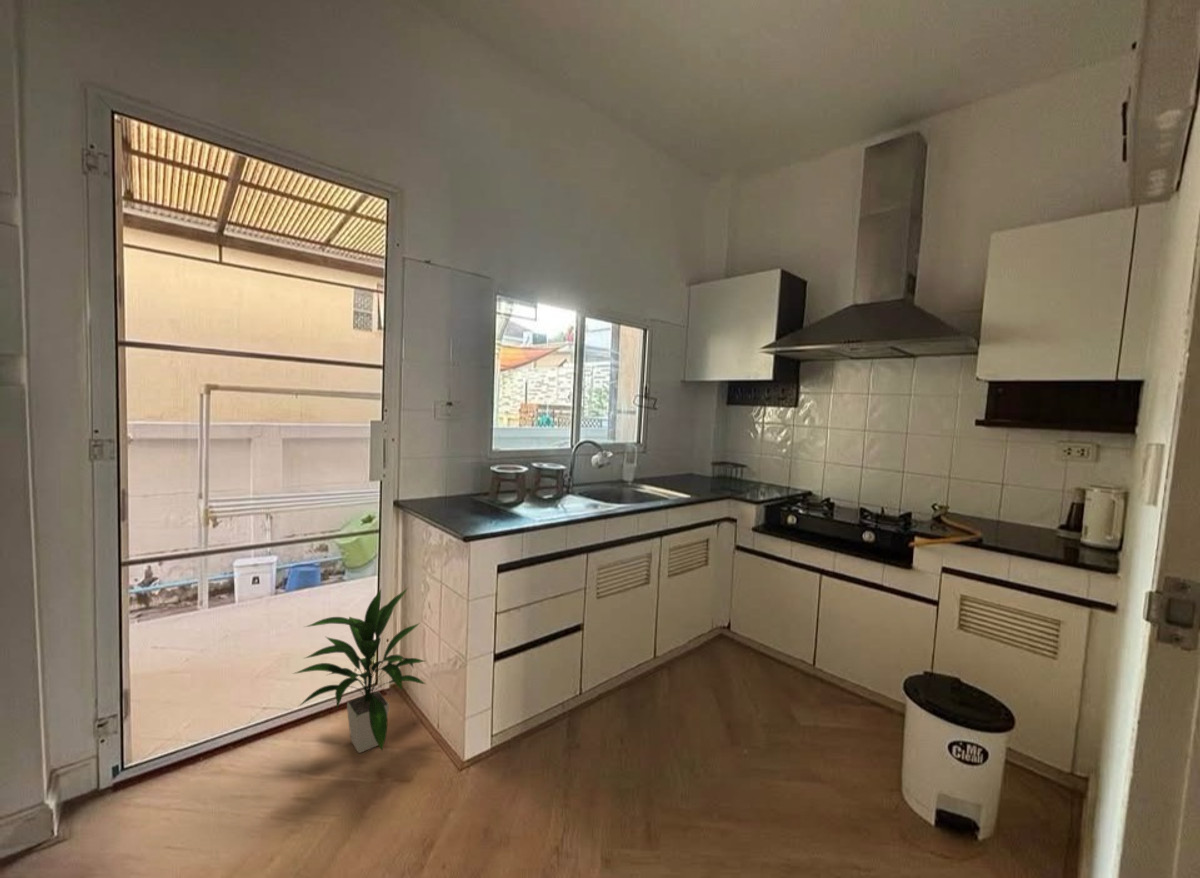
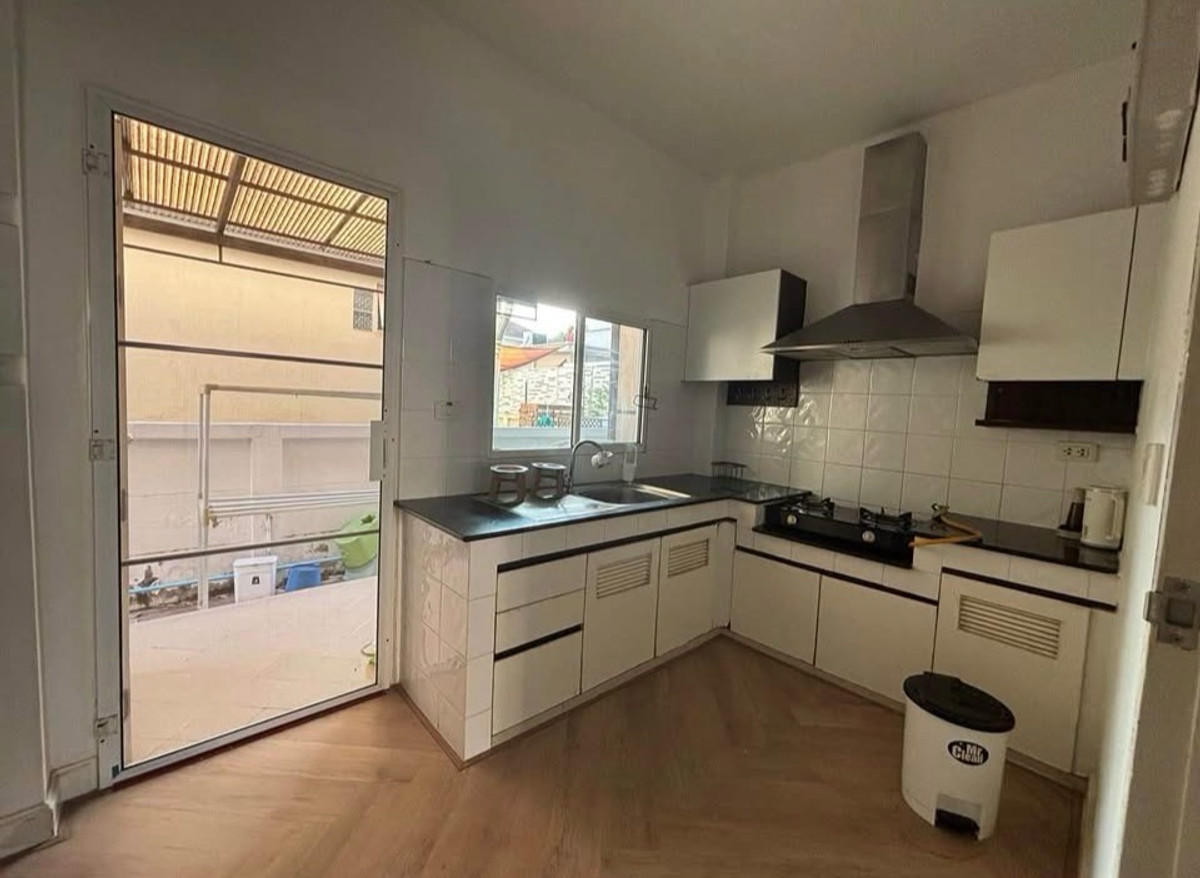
- indoor plant (367, 671)
